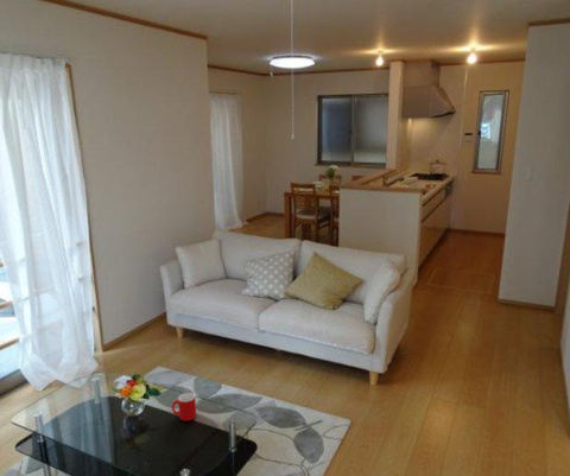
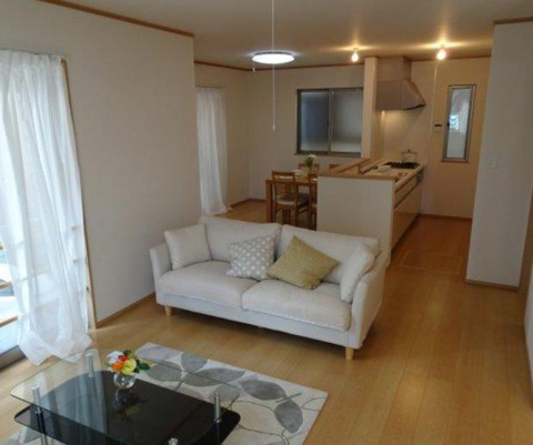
- cup (183, 406)
